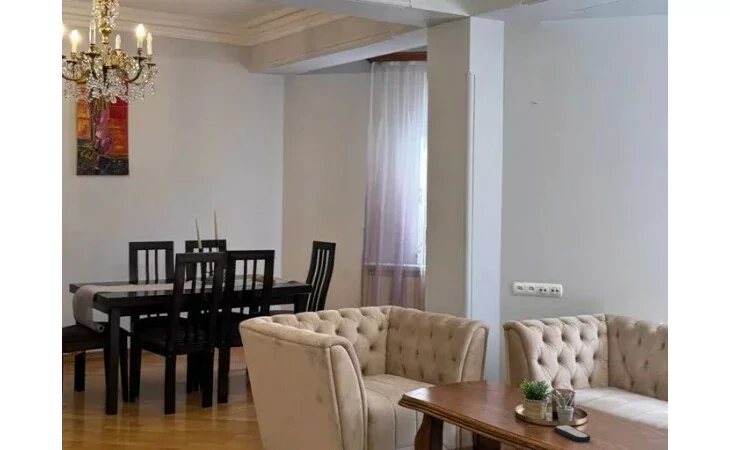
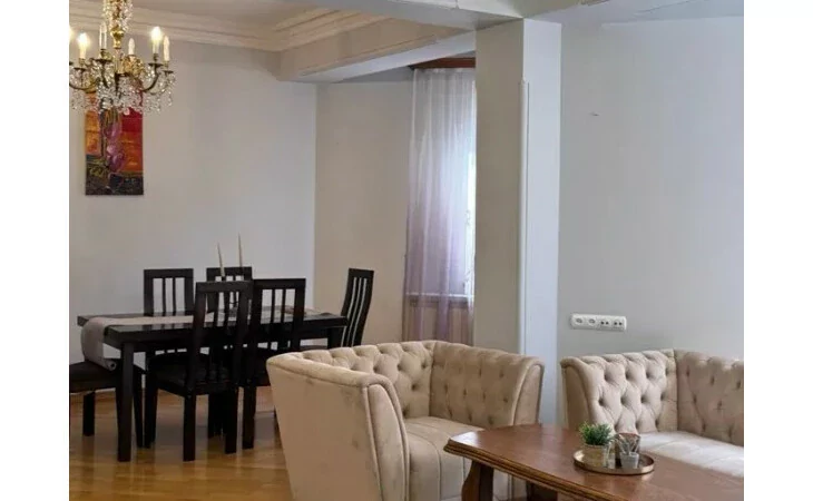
- remote control (572, 433)
